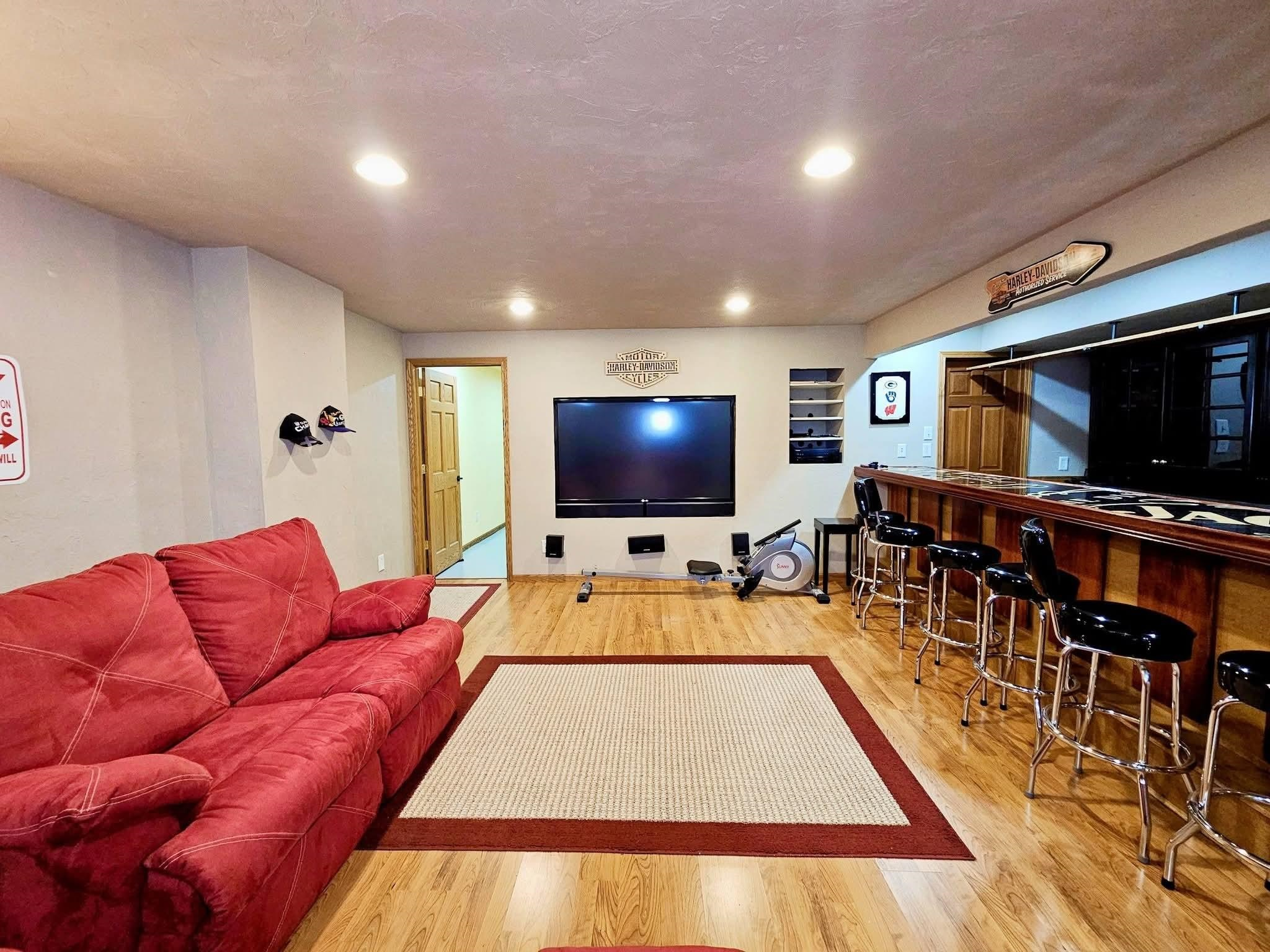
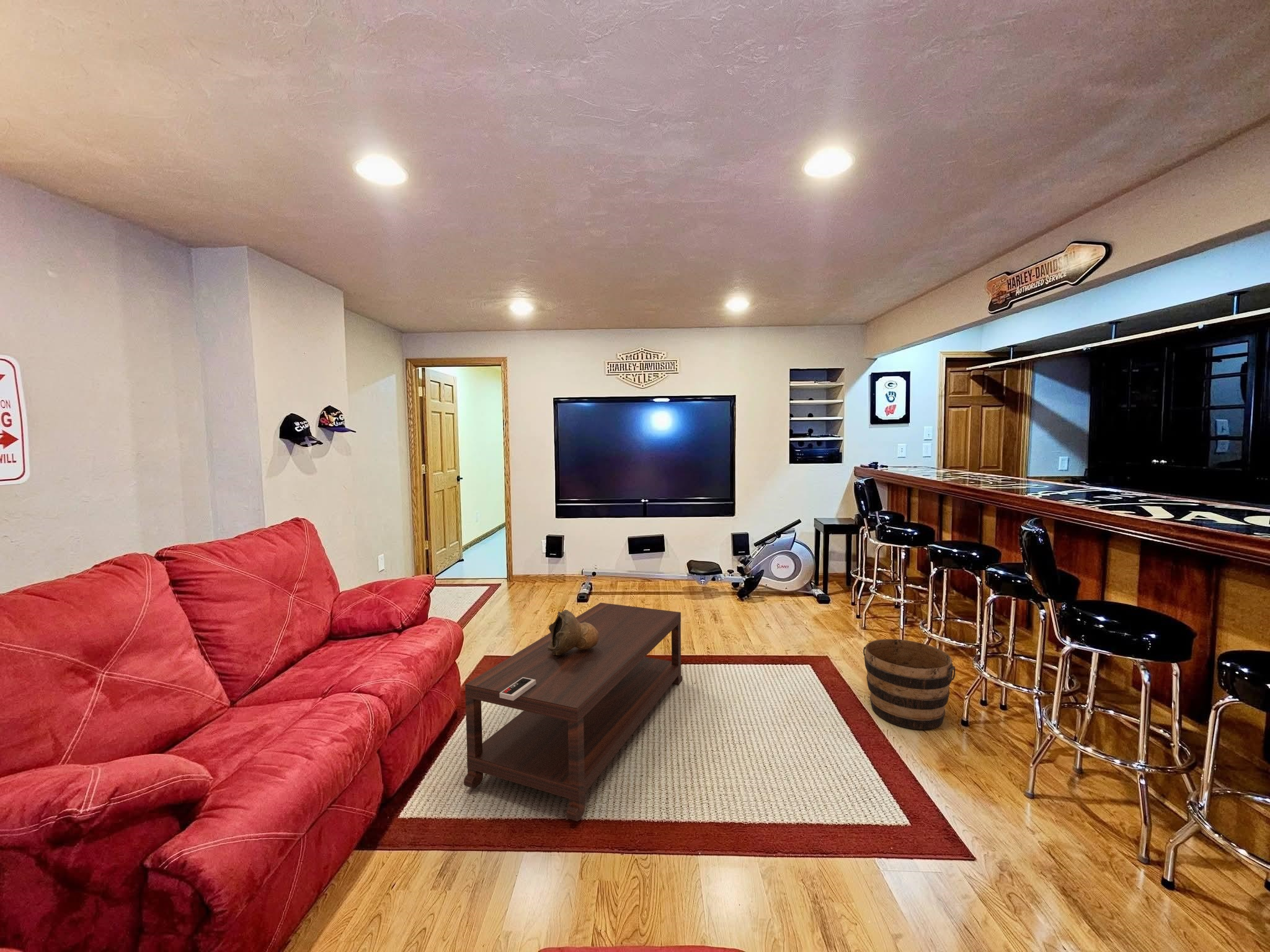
+ decorative bowl (573, 630)
+ game controller (518, 687)
+ bucket (907, 682)
+ coffee table (592, 684)
